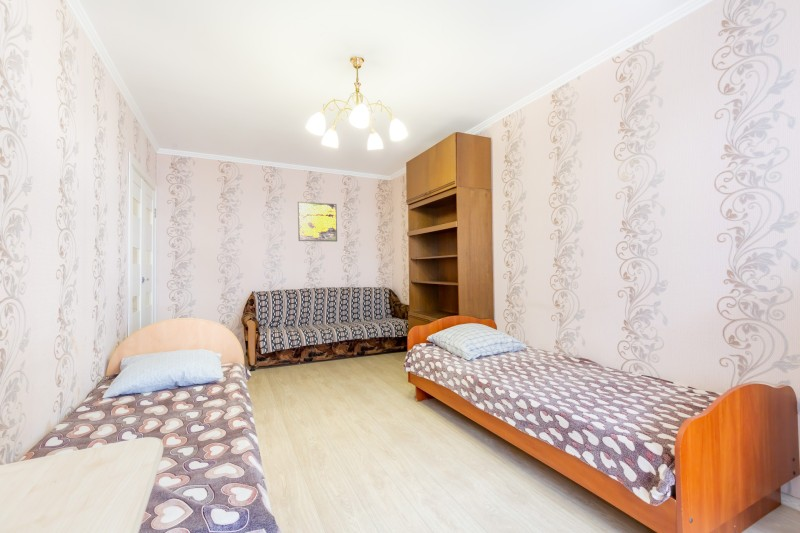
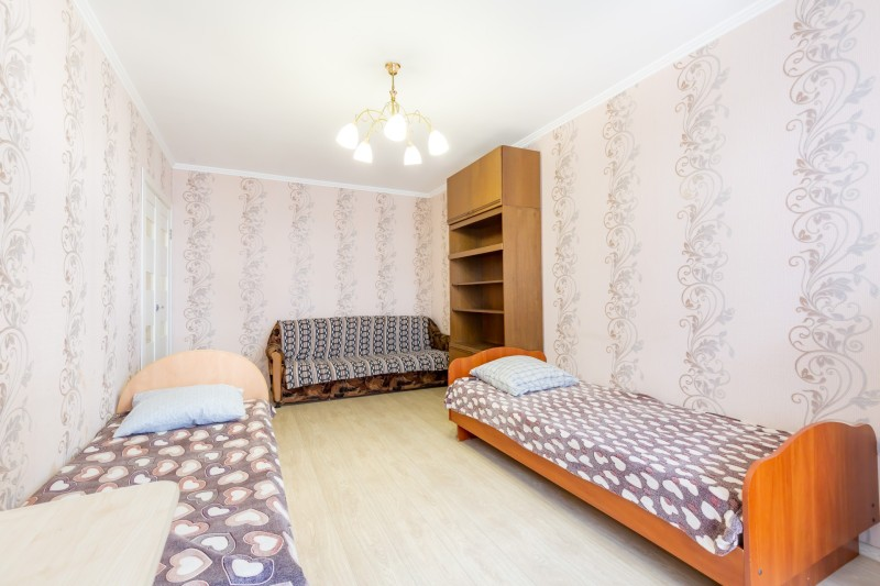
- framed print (317, 222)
